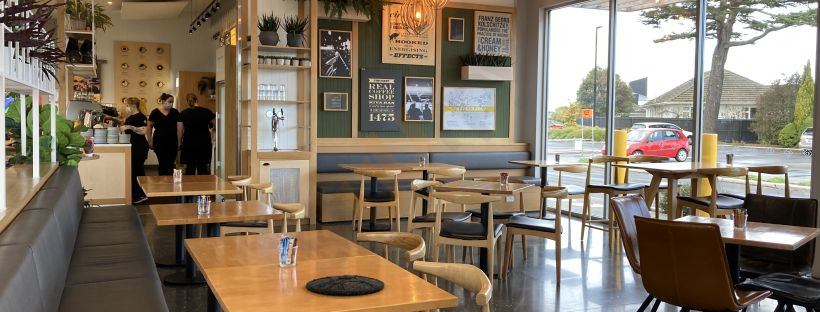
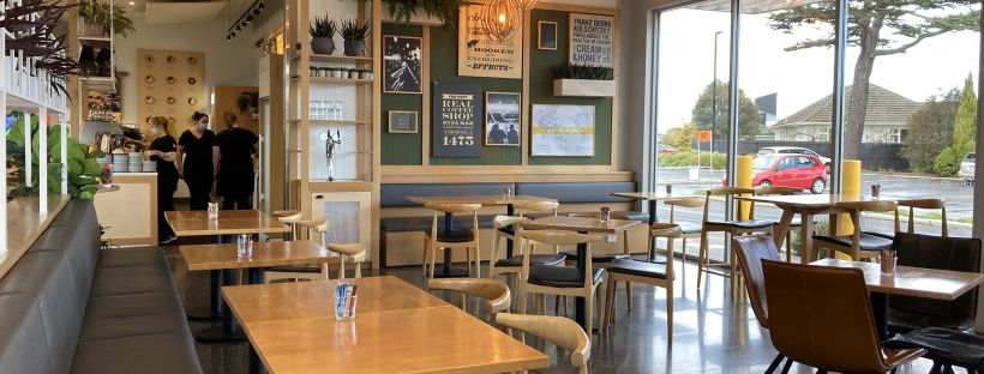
- plate (345, 280)
